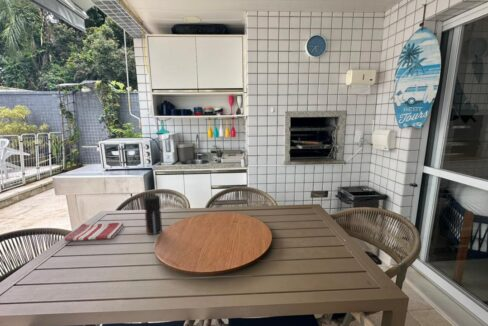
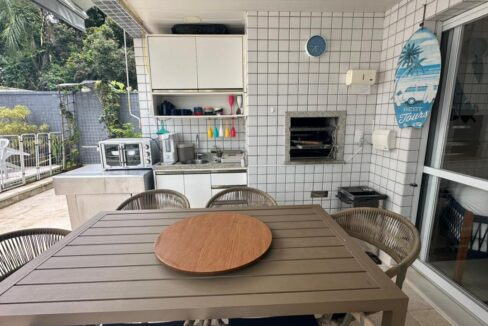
- pepper grinder (153, 214)
- dish towel (96, 231)
